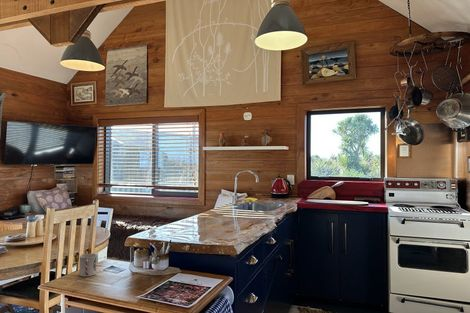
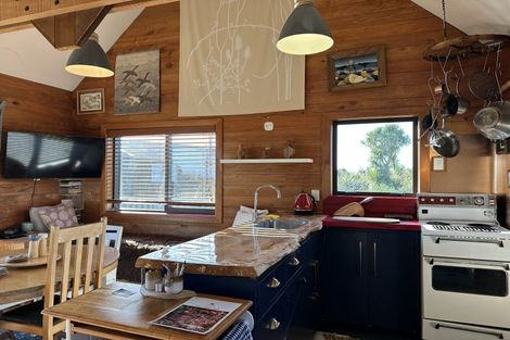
- cup (87, 265)
